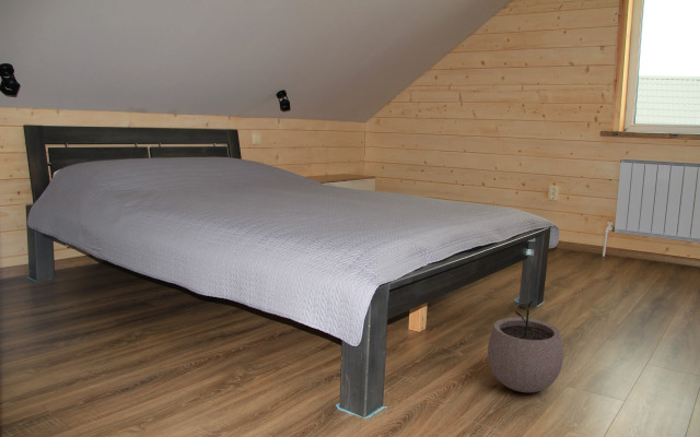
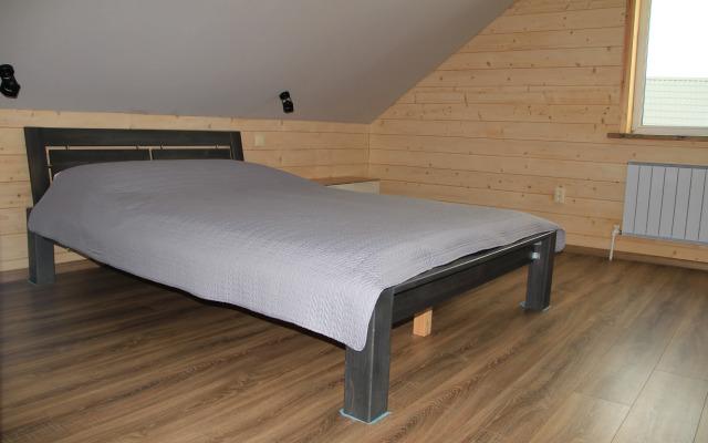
- plant pot (525, 344)
